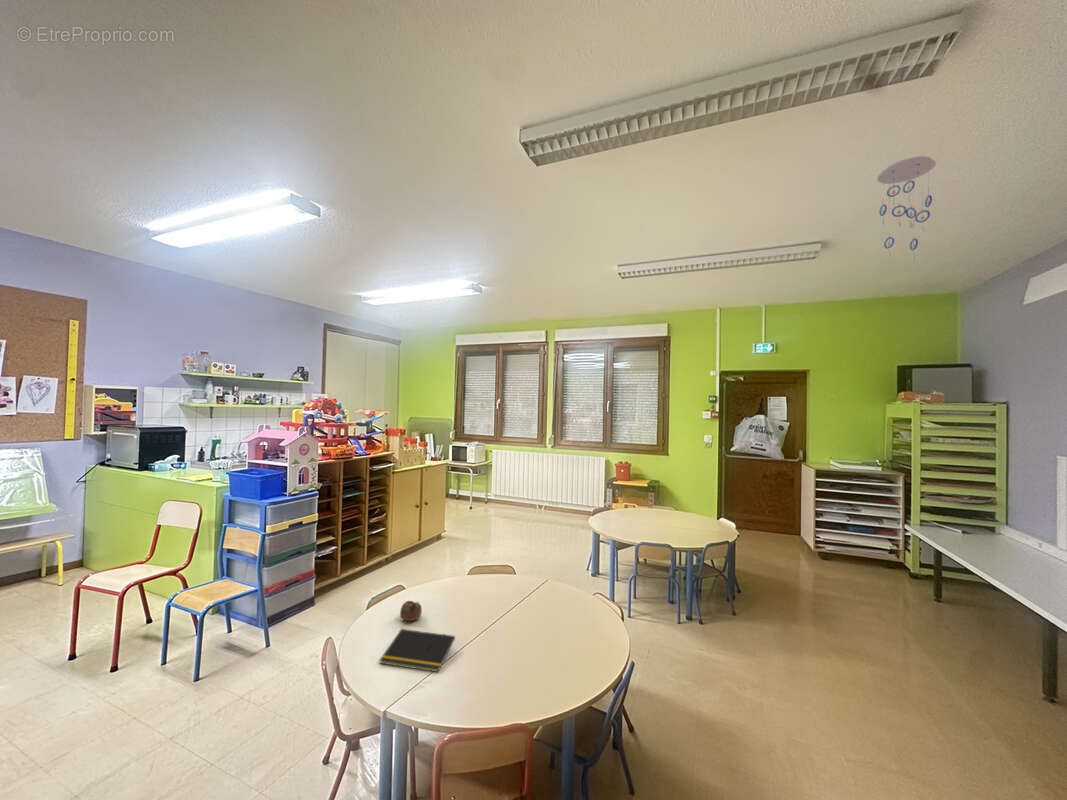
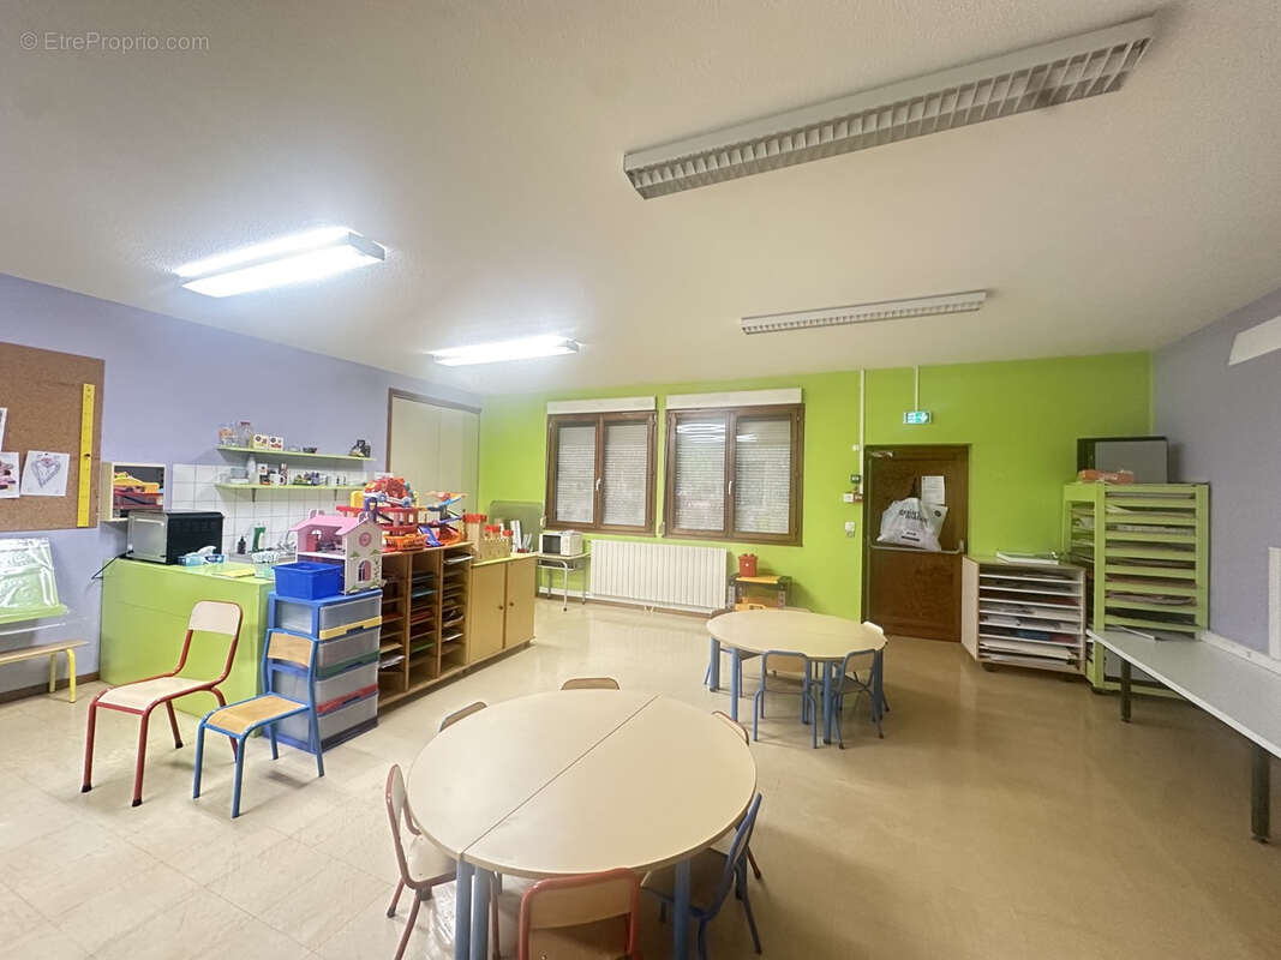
- cup (410, 609)
- ceiling mobile (904, 213)
- notepad (418, 649)
